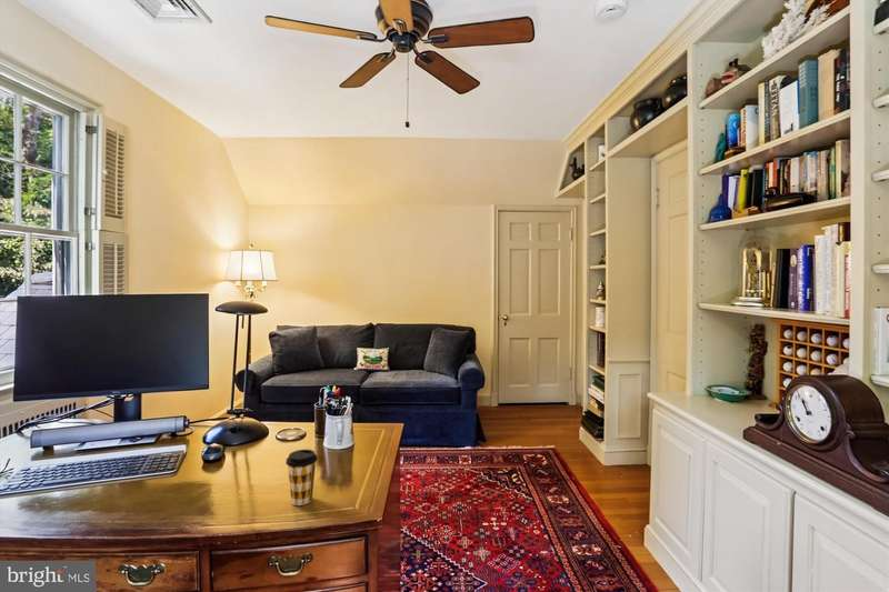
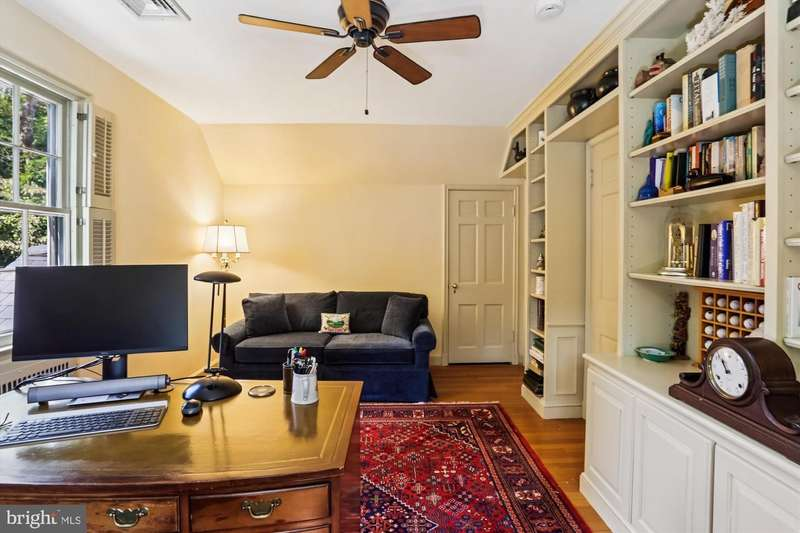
- coffee cup (301, 476)
